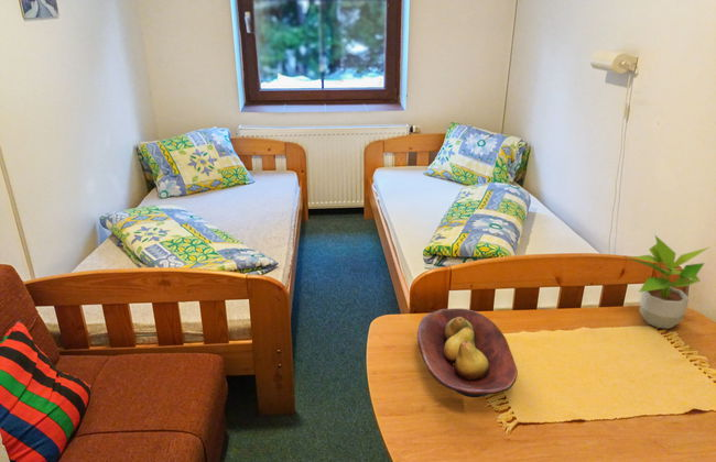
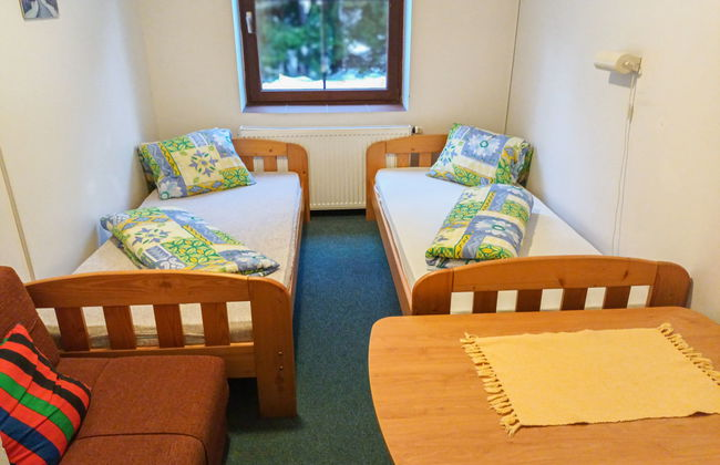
- potted plant (659, 282)
- fruit bowl (464, 346)
